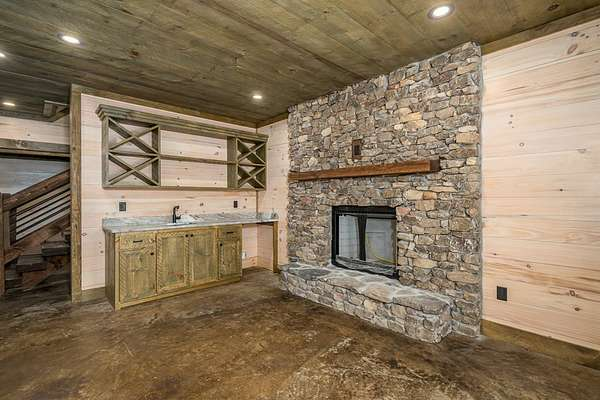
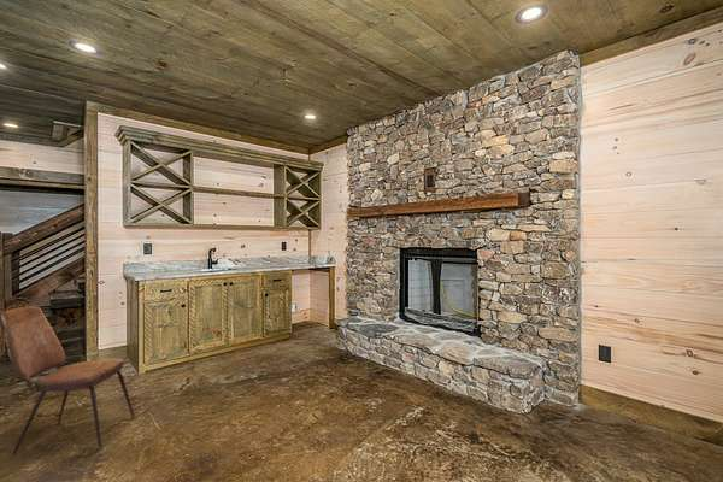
+ dining chair (69, 370)
